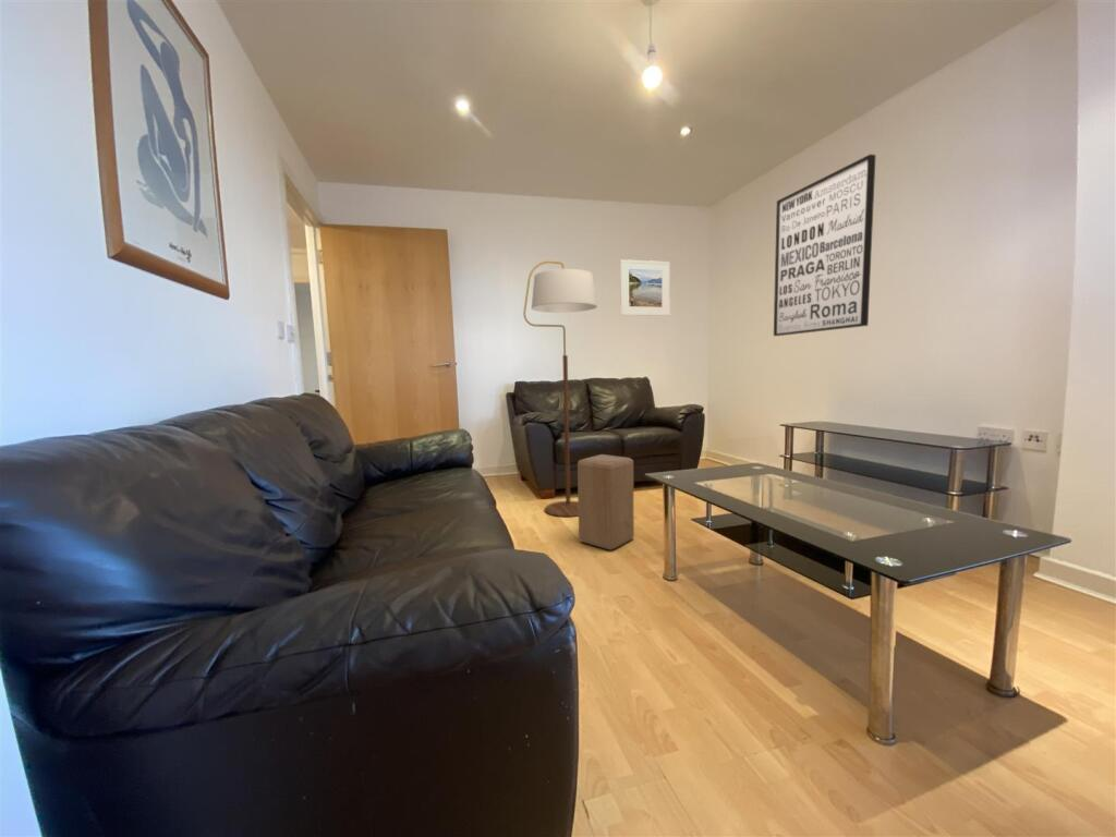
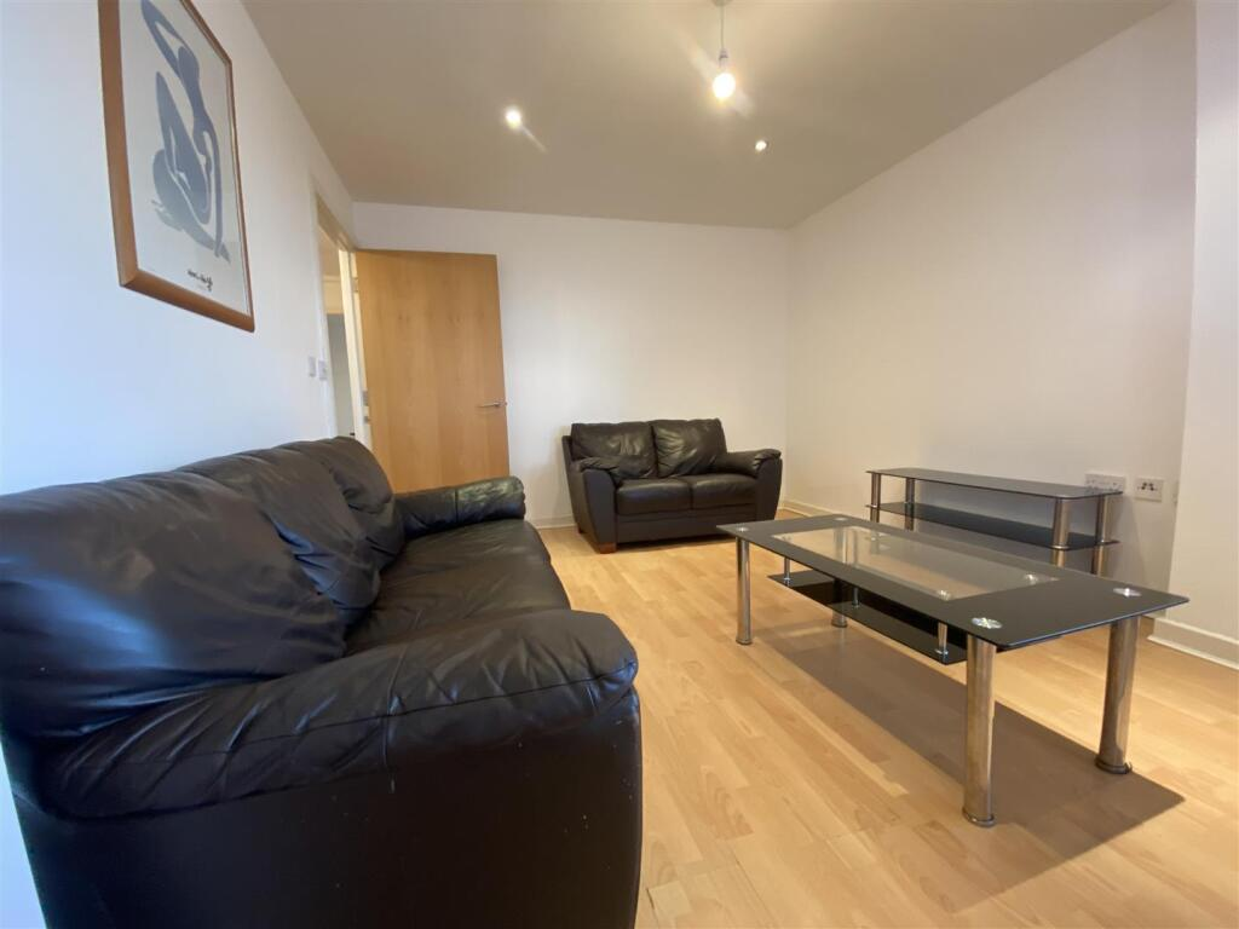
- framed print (645, 288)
- floor lamp (563, 389)
- wall art (817, 257)
- wooden block (606, 499)
